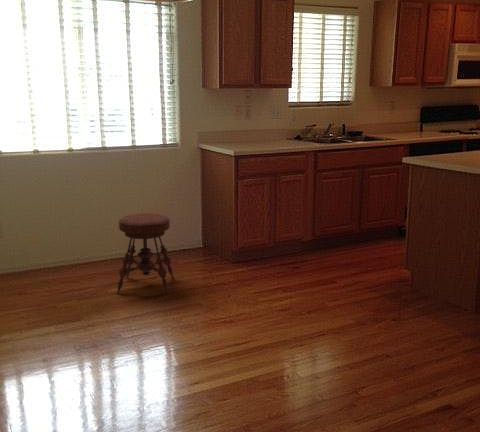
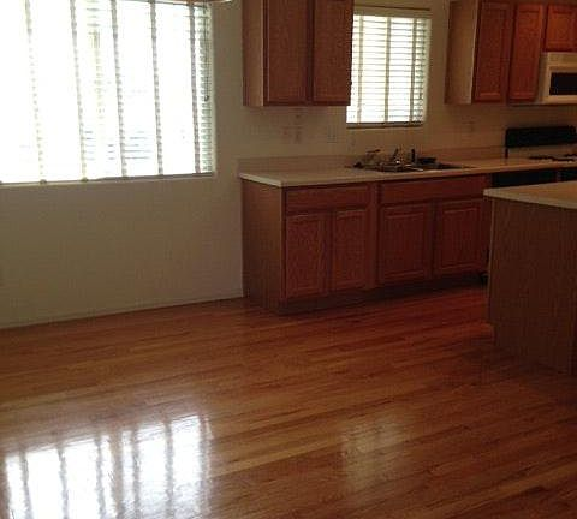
- stool (145, 251)
